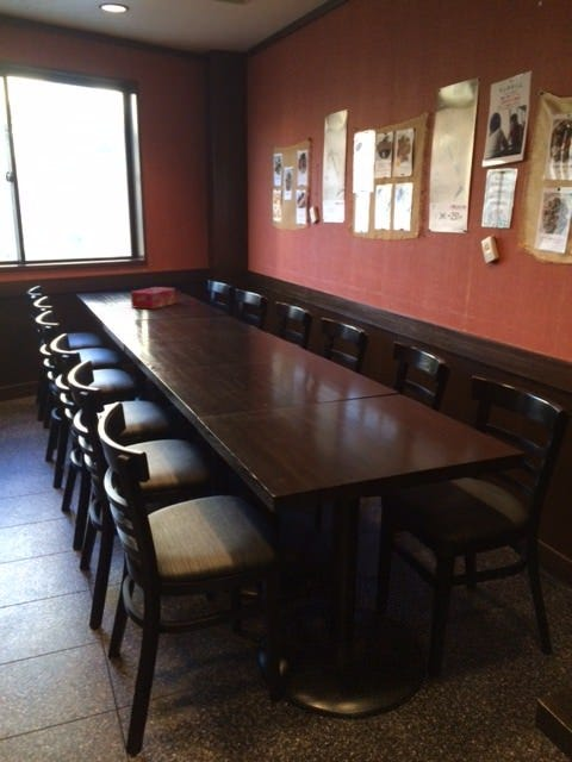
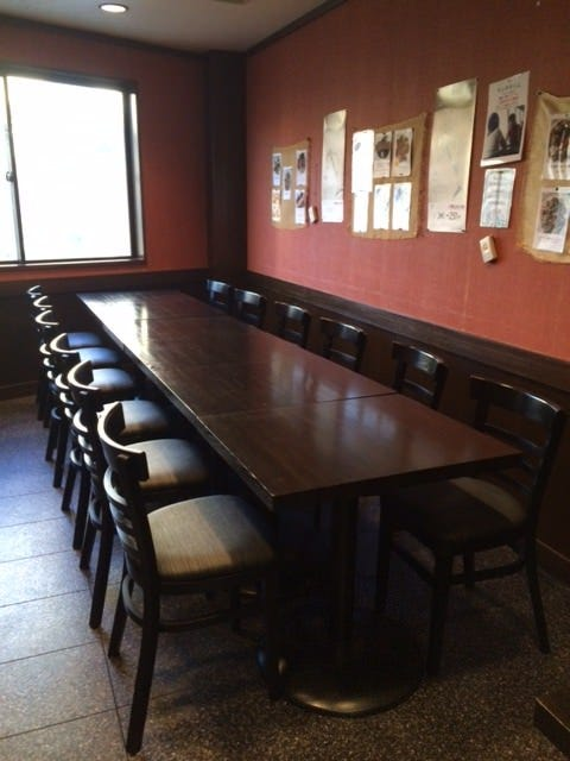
- tissue box (154, 296)
